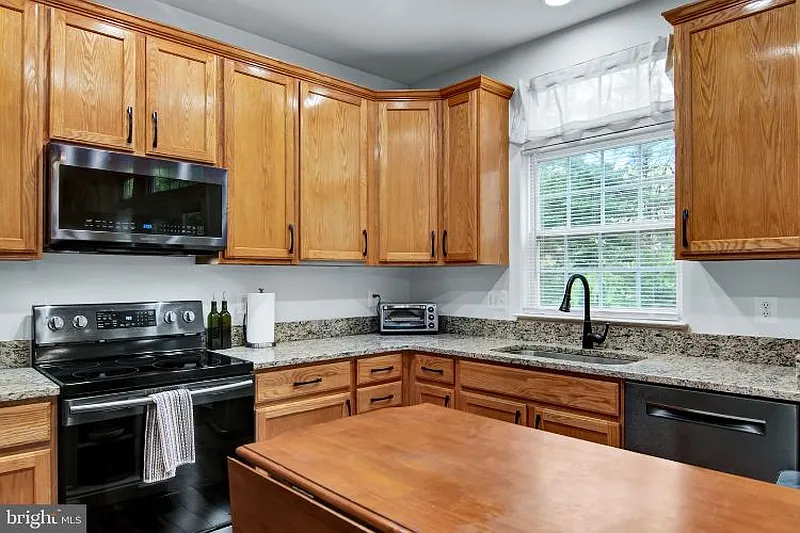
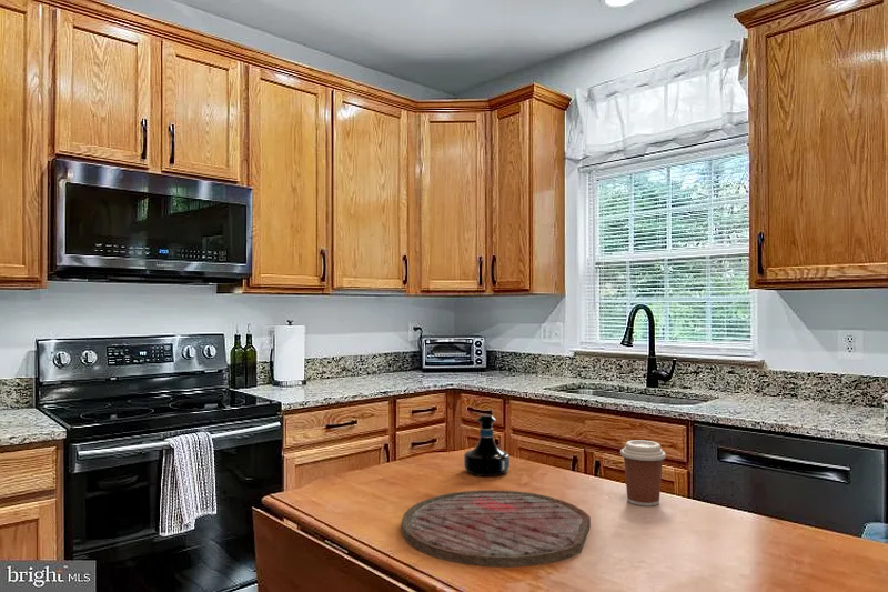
+ cutting board (496, 522)
+ tequila bottle (486, 443)
+ coffee cup (643, 472)
